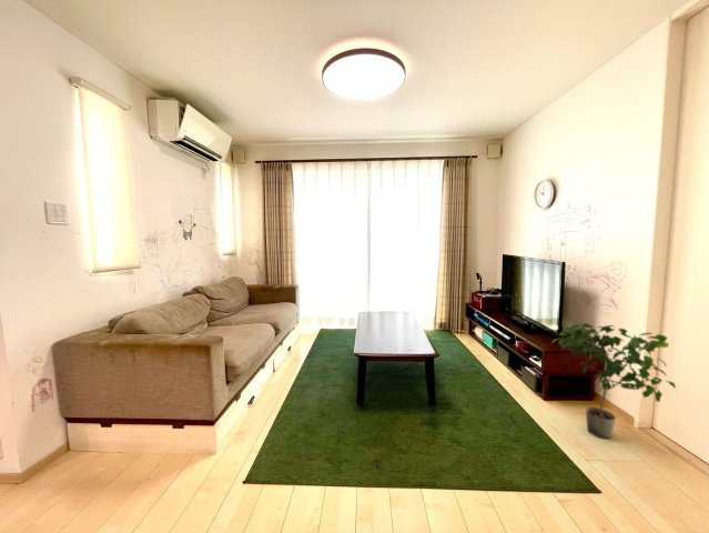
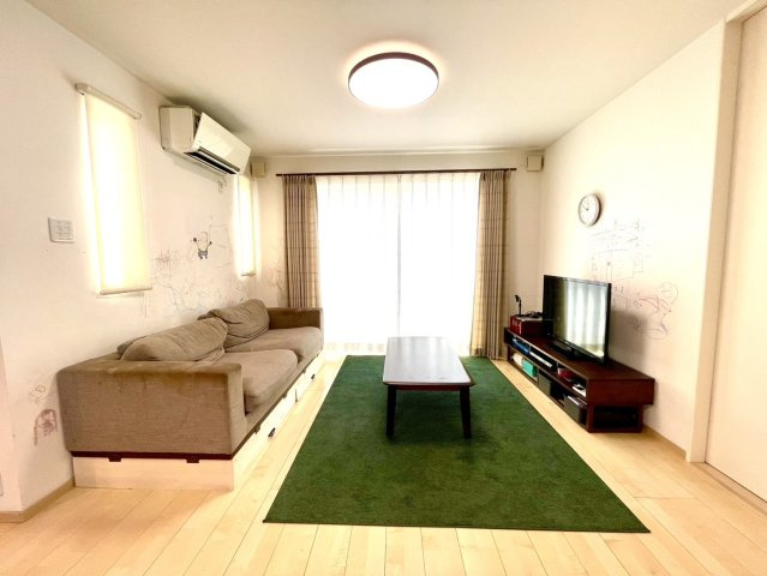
- potted plant (600, 378)
